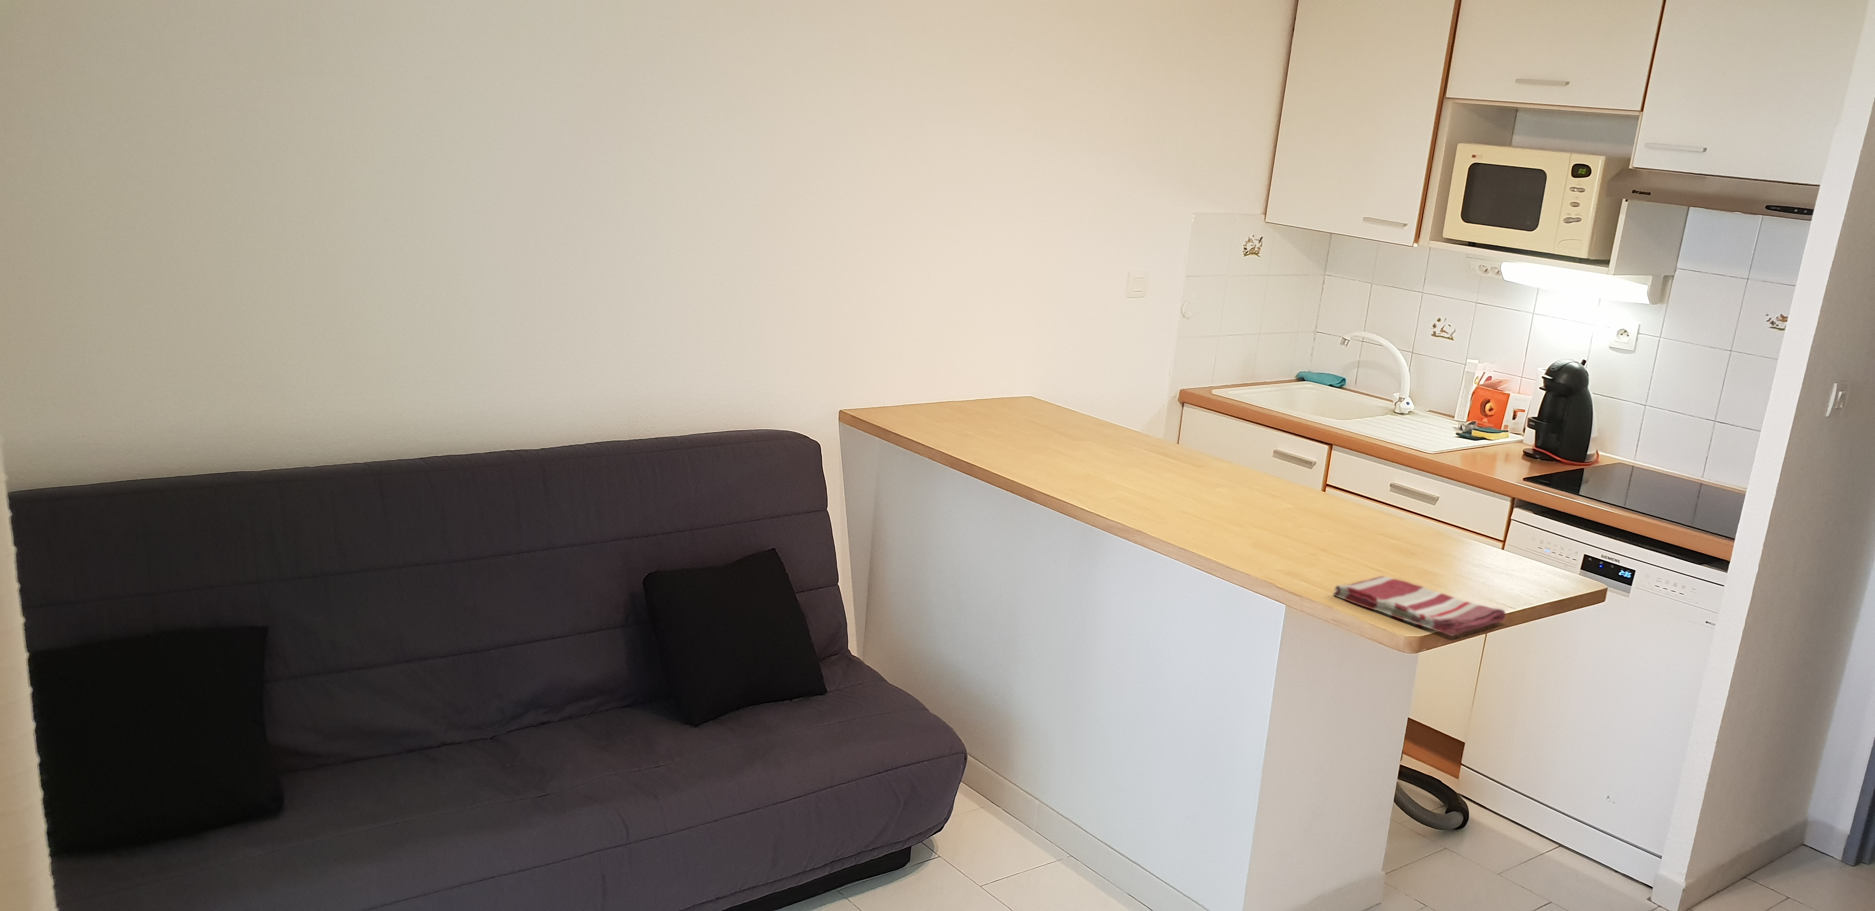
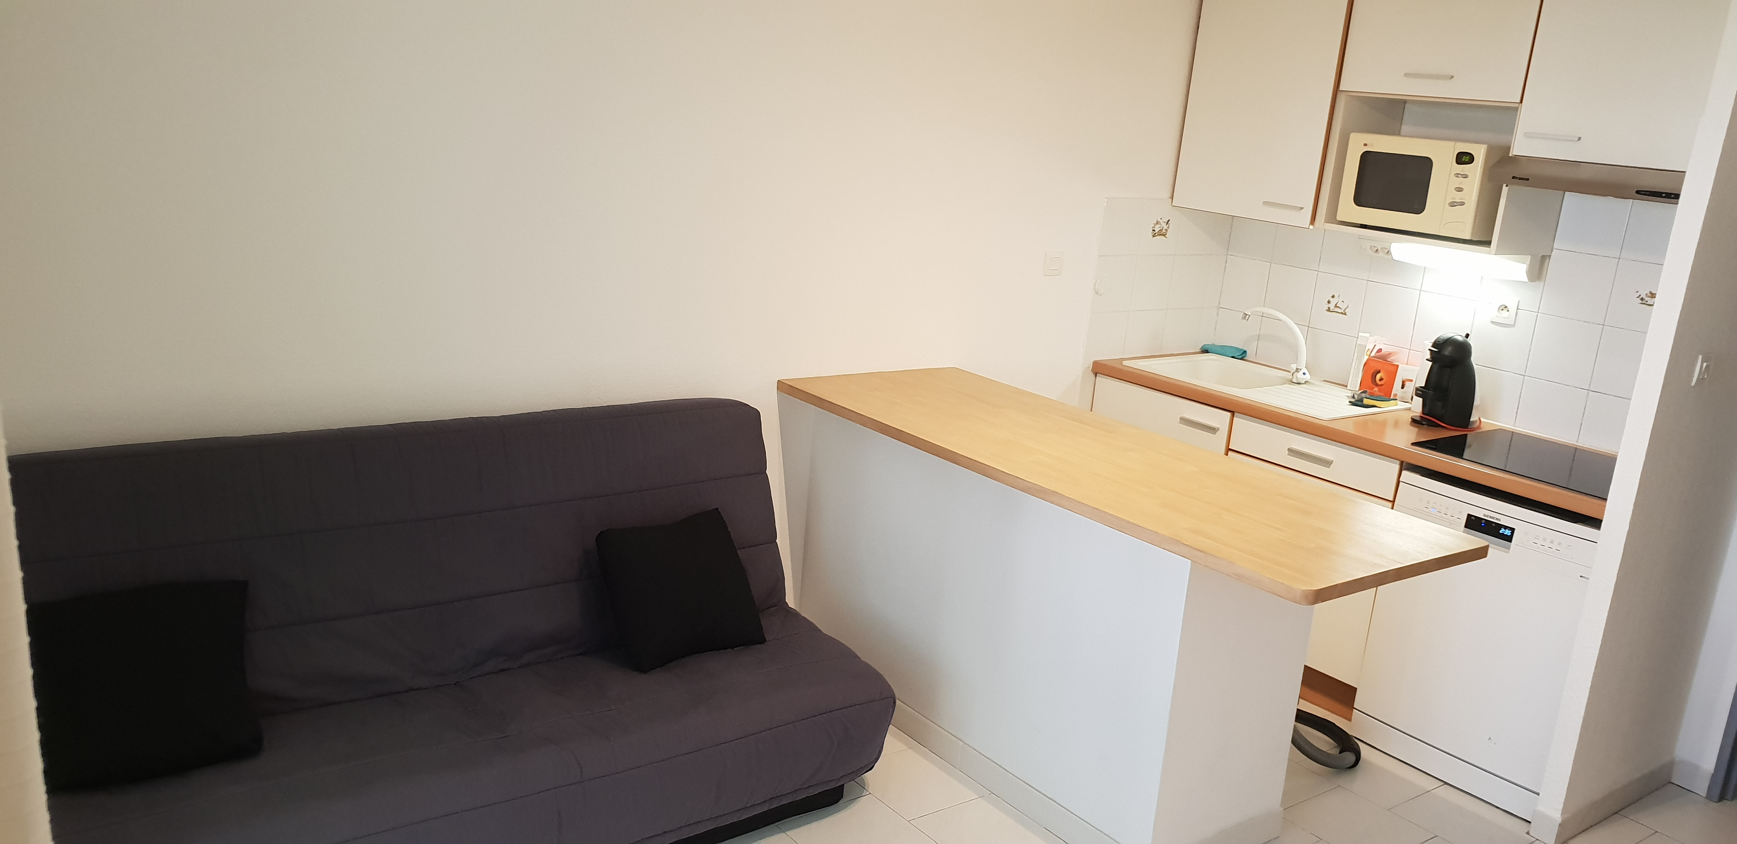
- dish towel (1418, 601)
